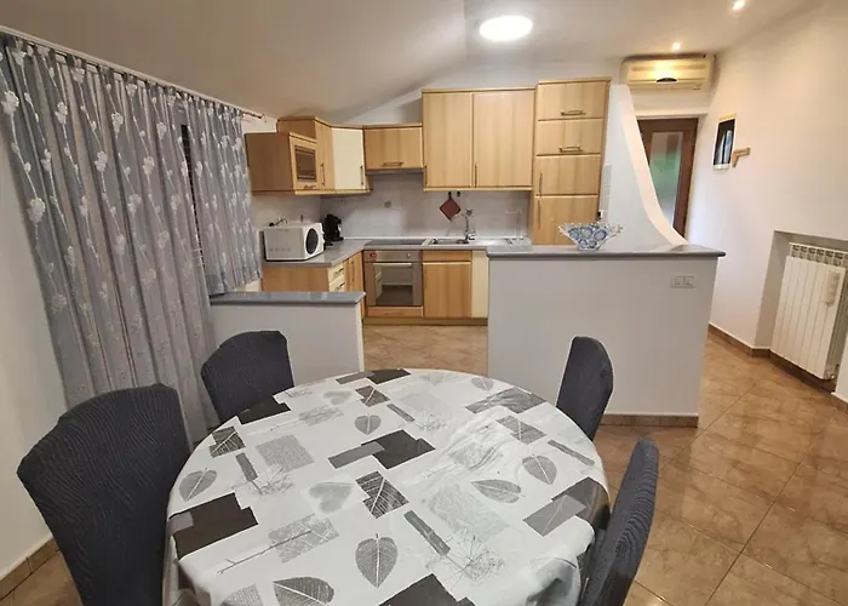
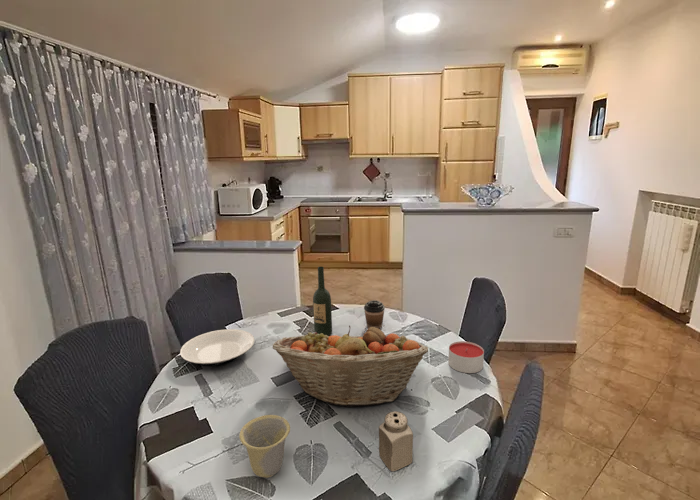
+ fruit basket (349, 356)
+ wine bottle (322, 301)
+ coffee cup (374, 313)
+ cup (266, 449)
+ candle (465, 356)
+ salt shaker (395, 438)
+ plate (218, 349)
